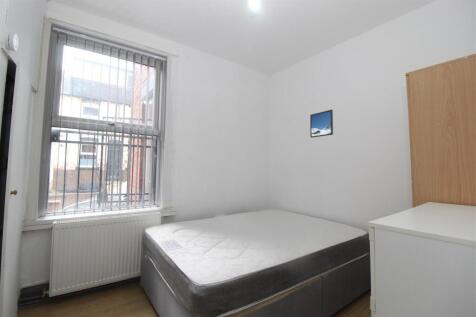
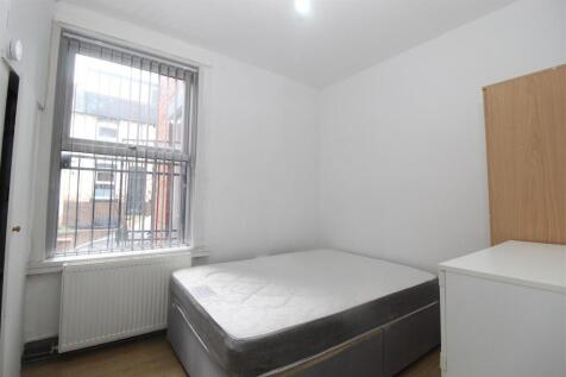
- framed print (321, 124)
